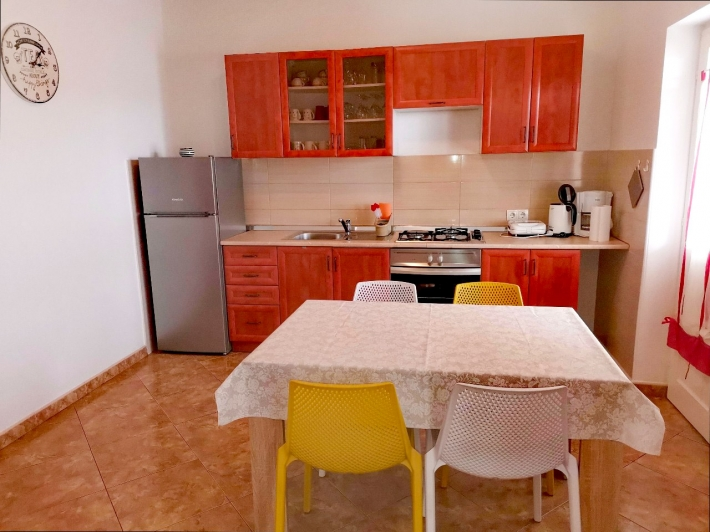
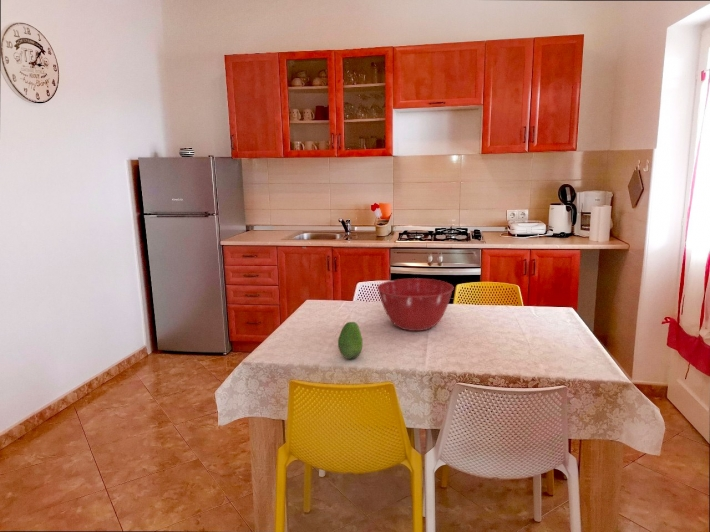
+ fruit (350, 340)
+ mixing bowl (414, 306)
